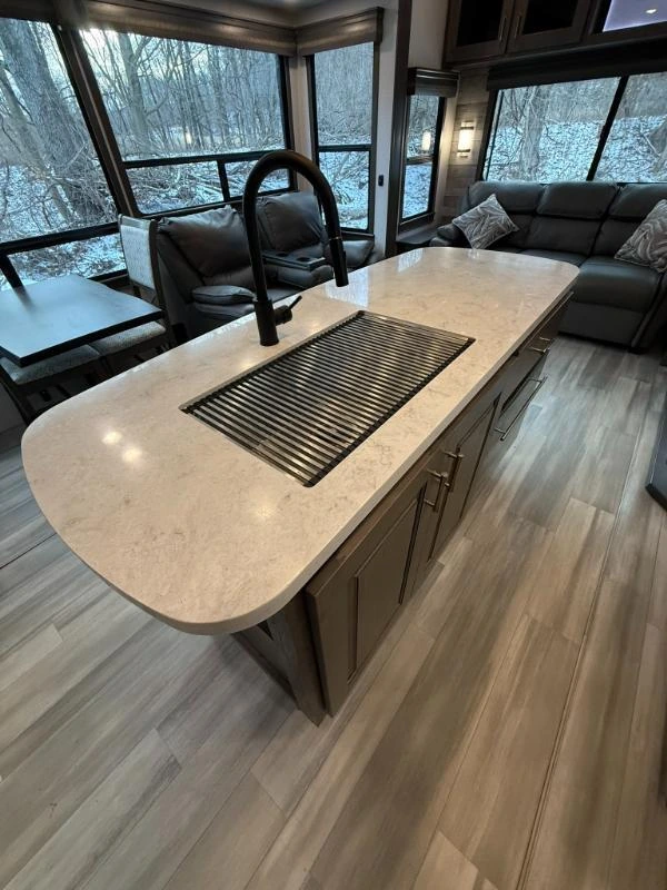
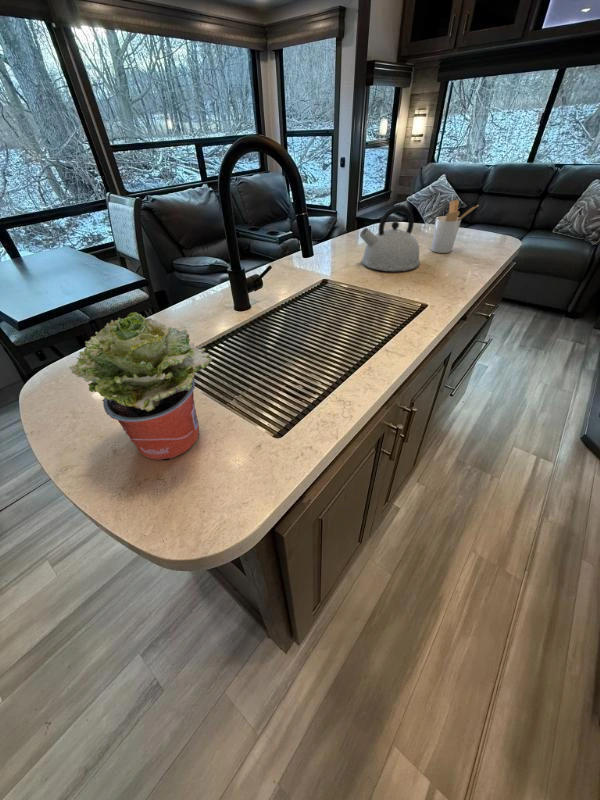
+ potted plant (156, 387)
+ kettle (391, 235)
+ utensil holder (453, 227)
